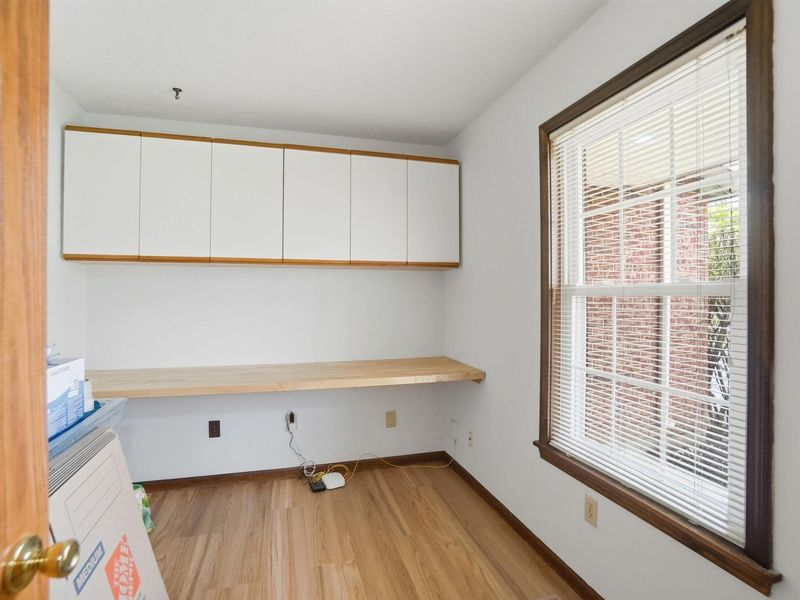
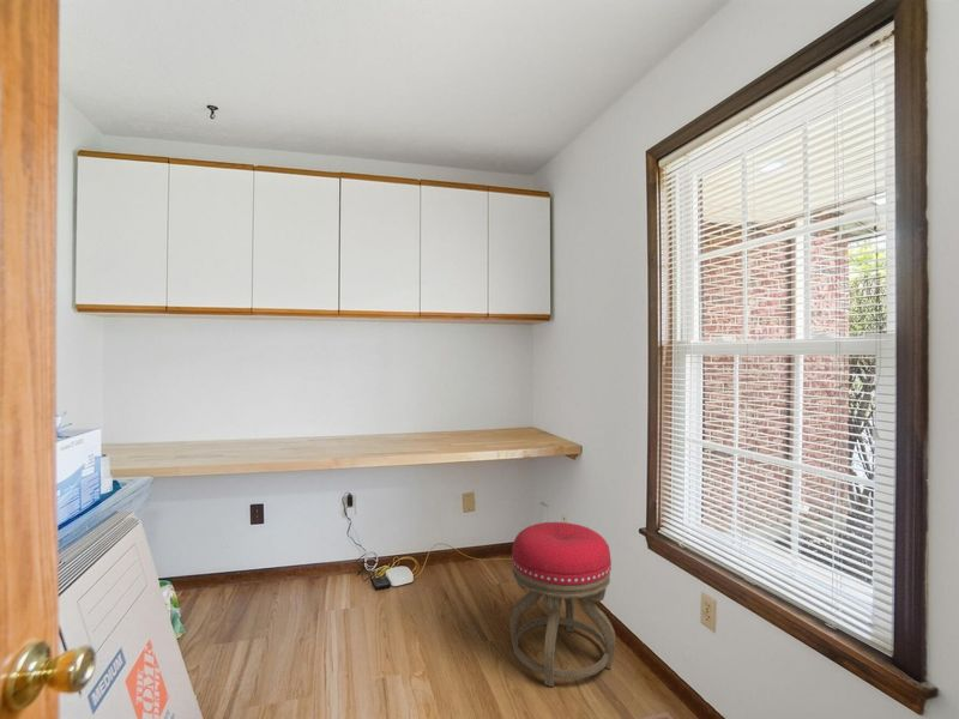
+ stool (560, 593)
